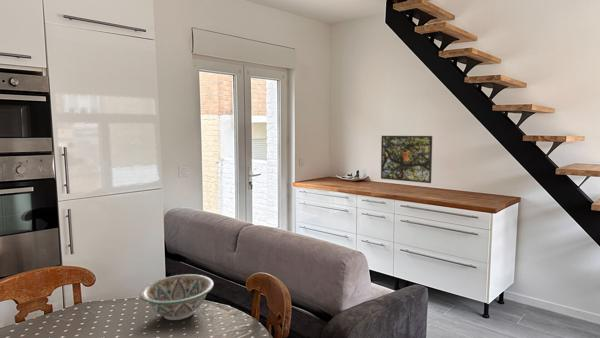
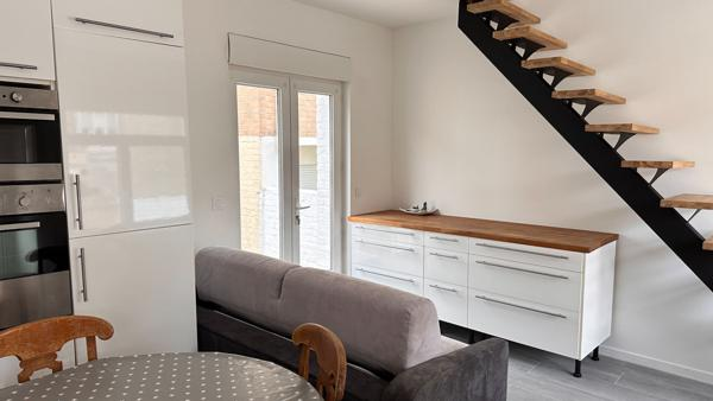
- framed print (405, 158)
- decorative bowl (178, 300)
